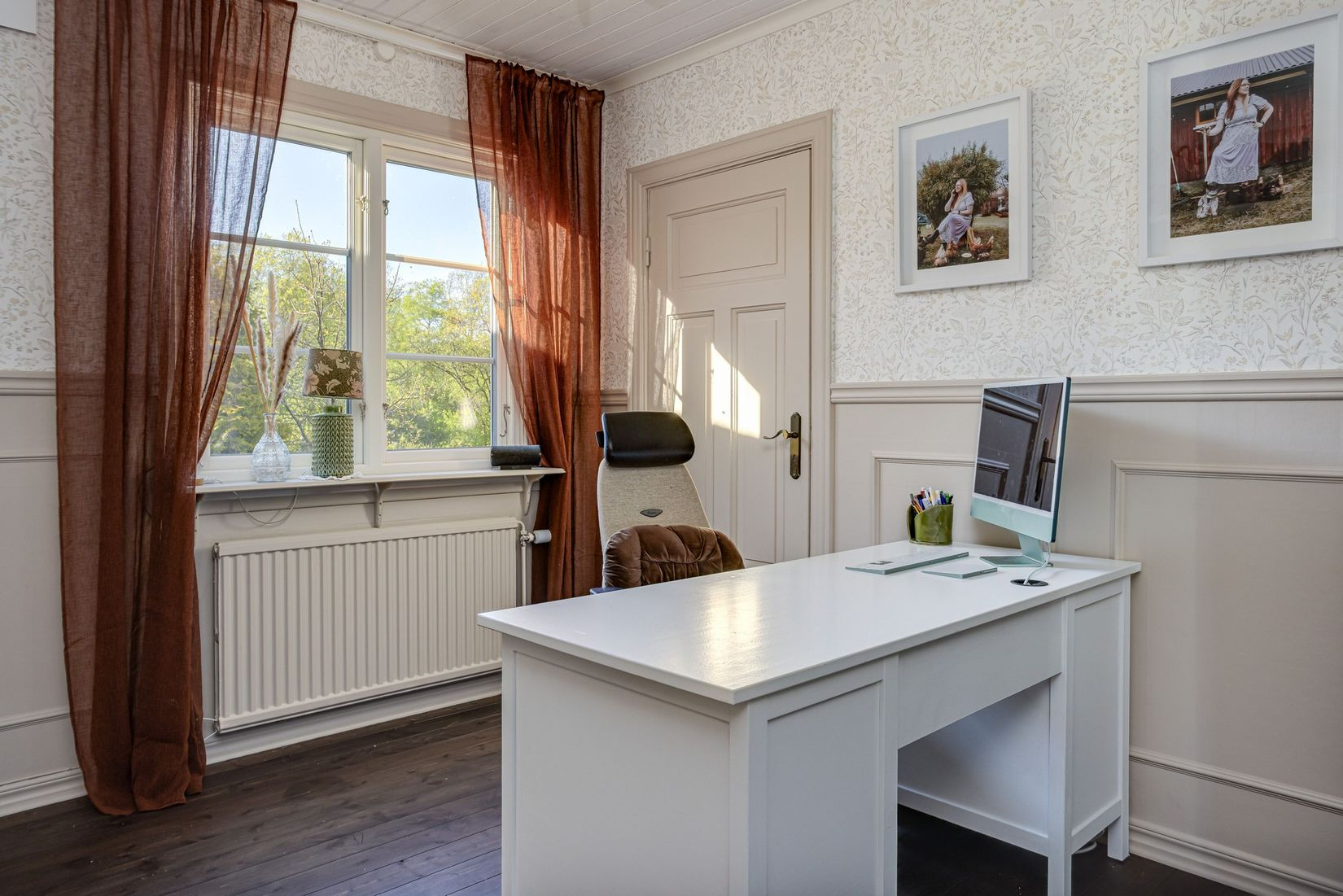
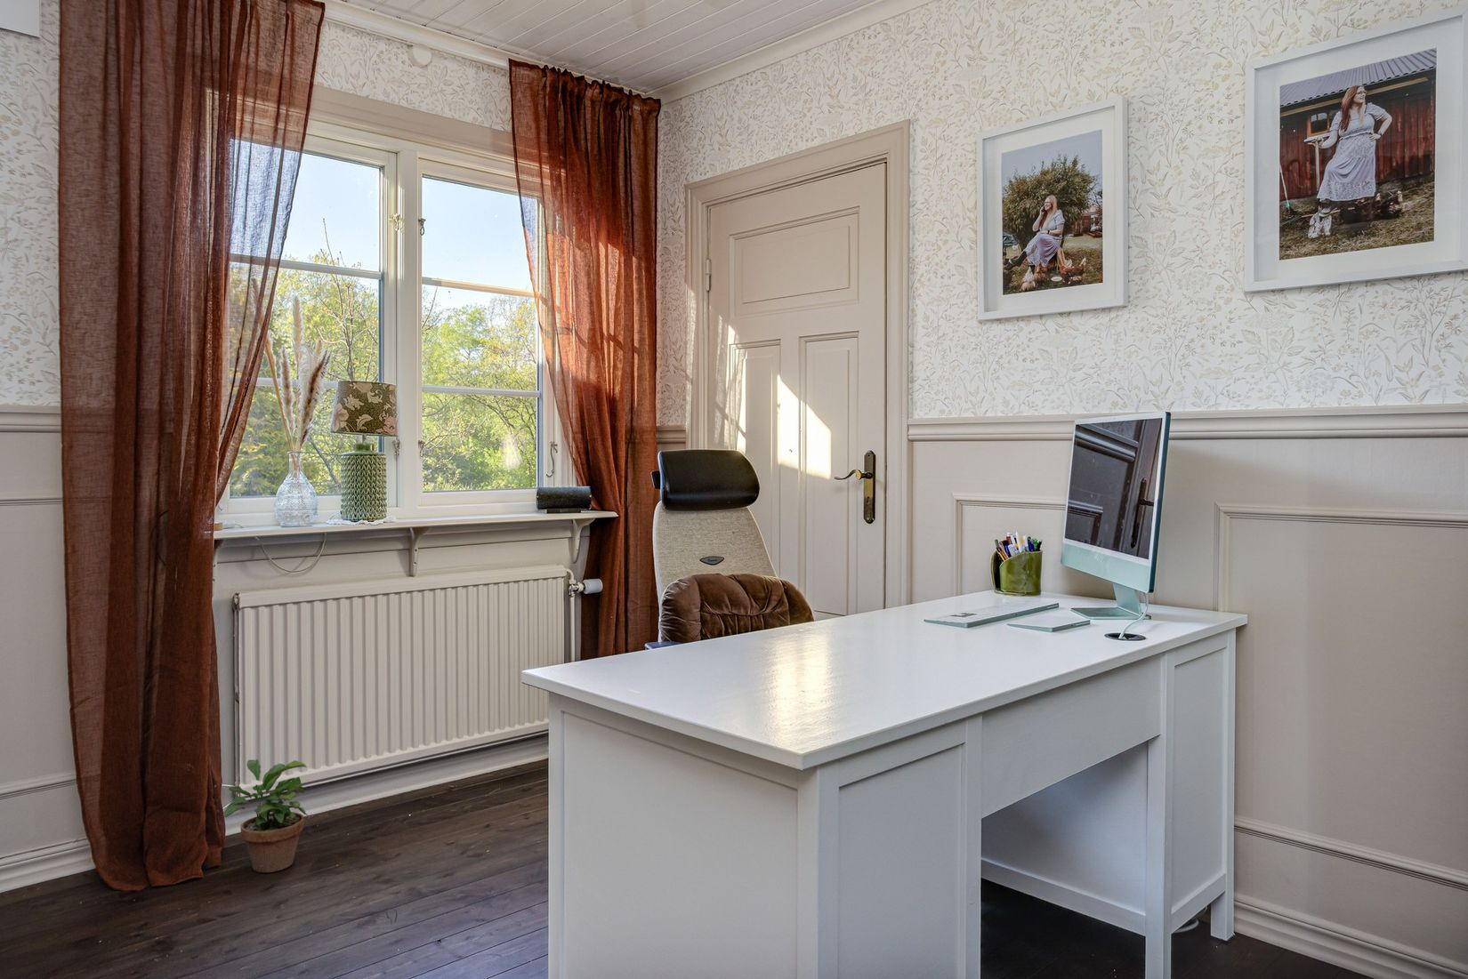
+ potted plant (262, 813)
